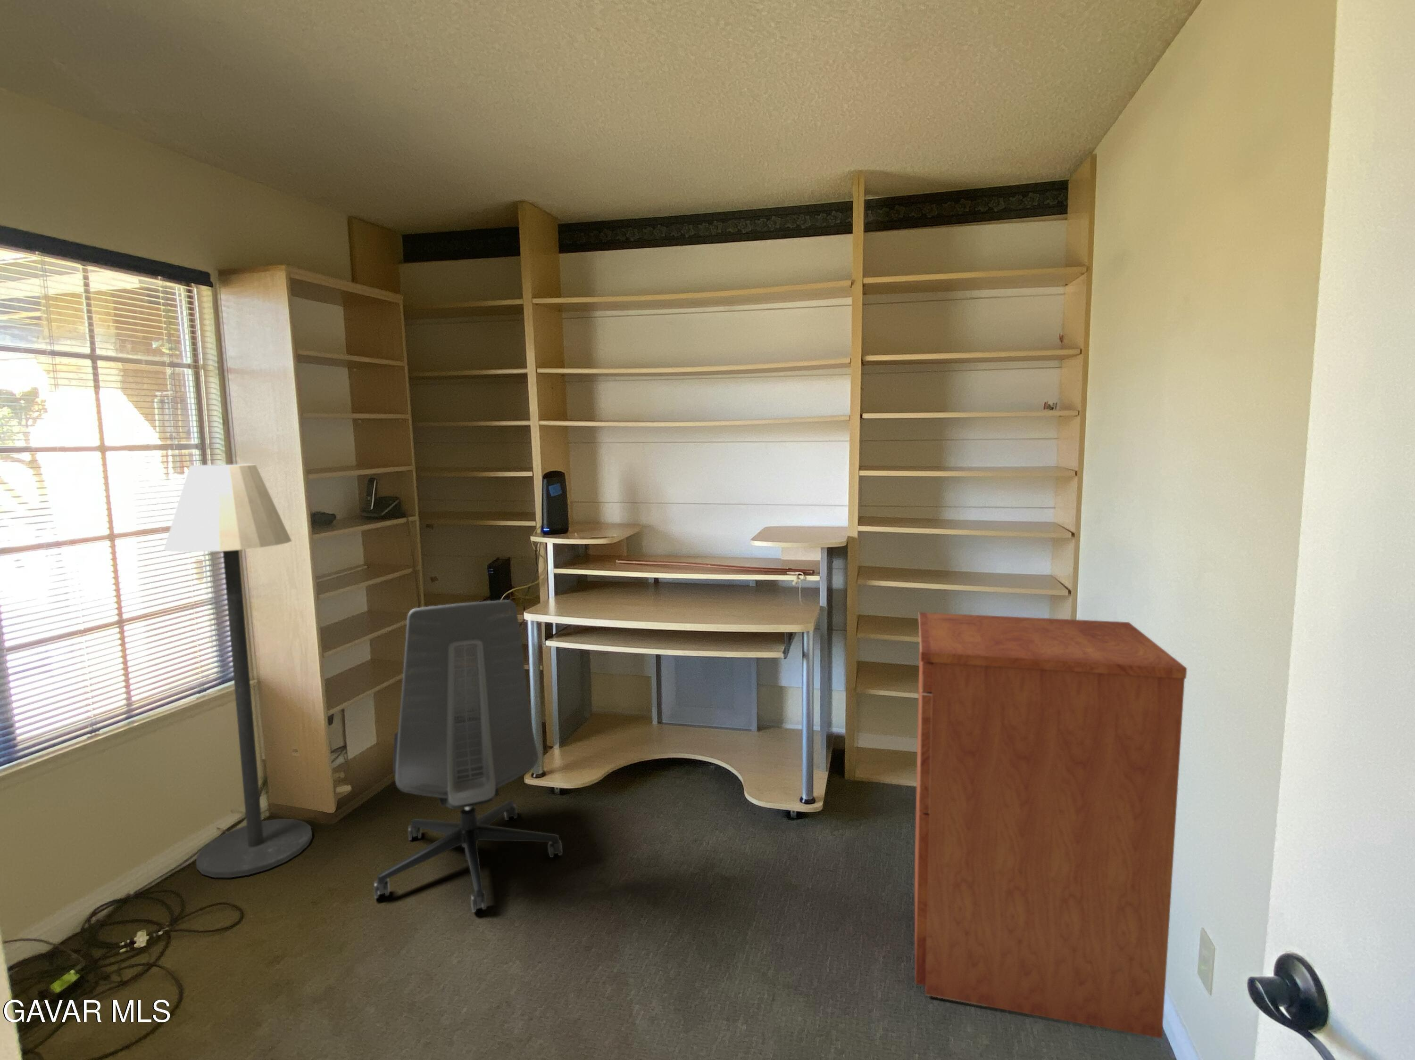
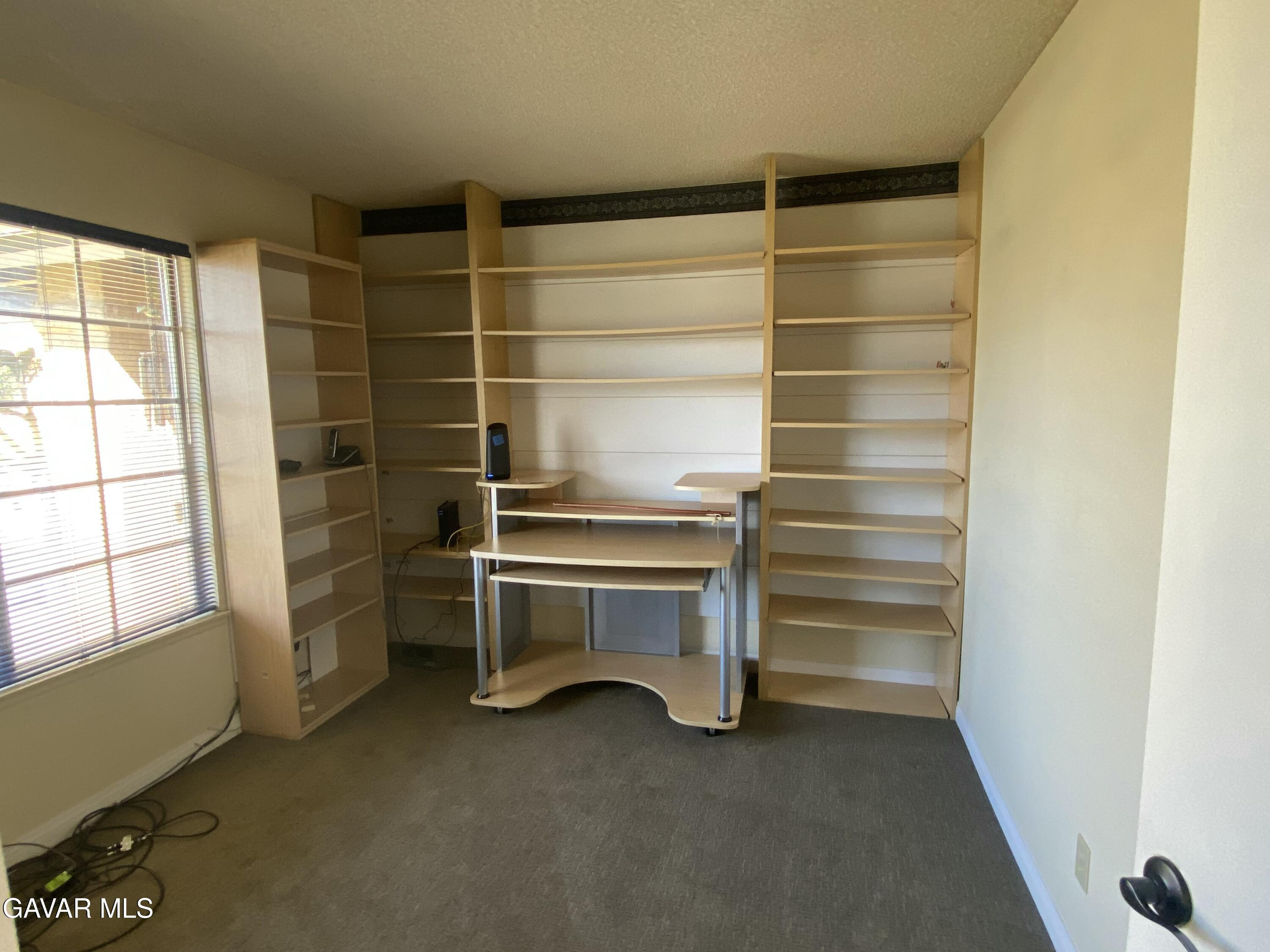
- floor lamp (240, 662)
- office chair (463, 730)
- filing cabinet (1026, 799)
